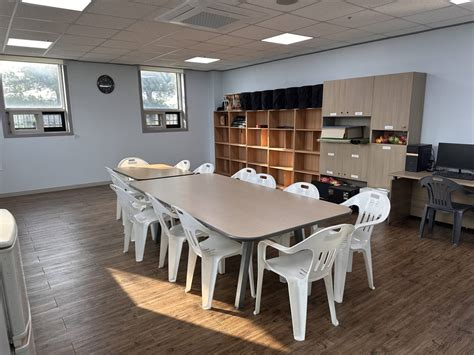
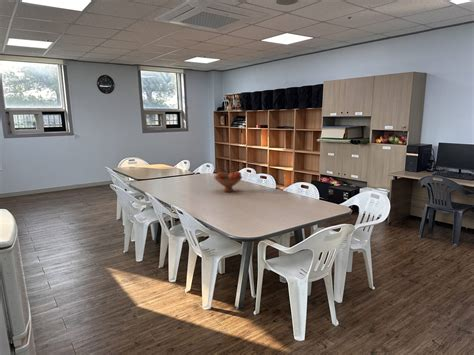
+ fruit bowl (228, 181)
